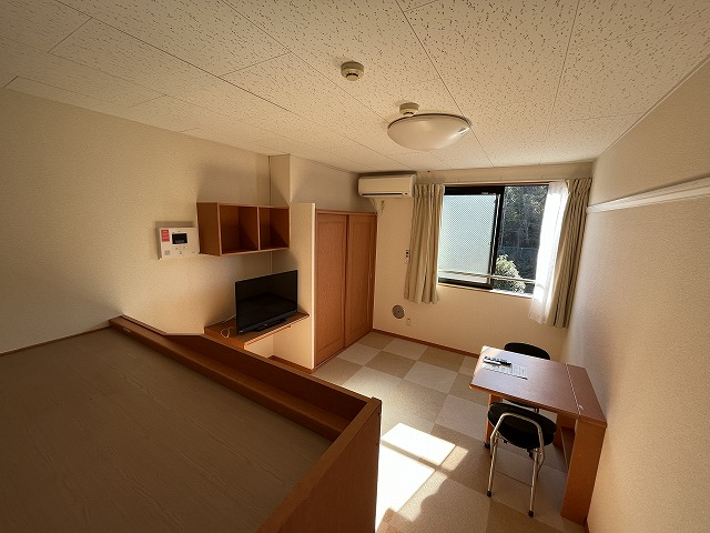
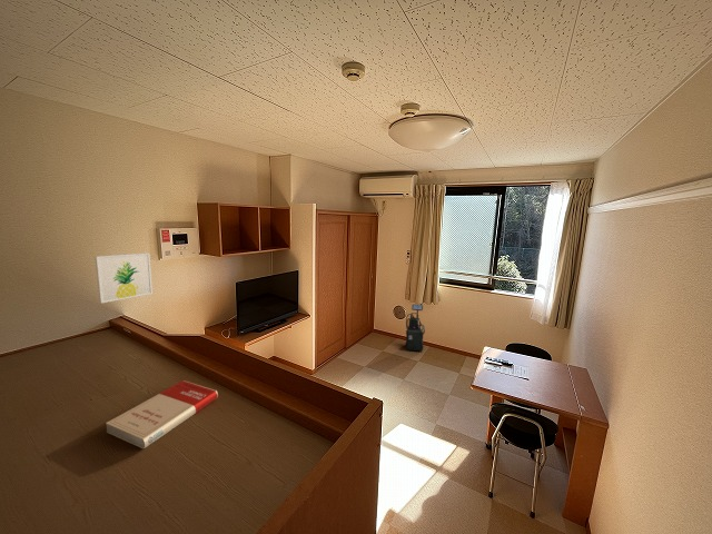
+ vacuum cleaner (415, 325)
+ book (167, 409)
+ wall art (126, 276)
